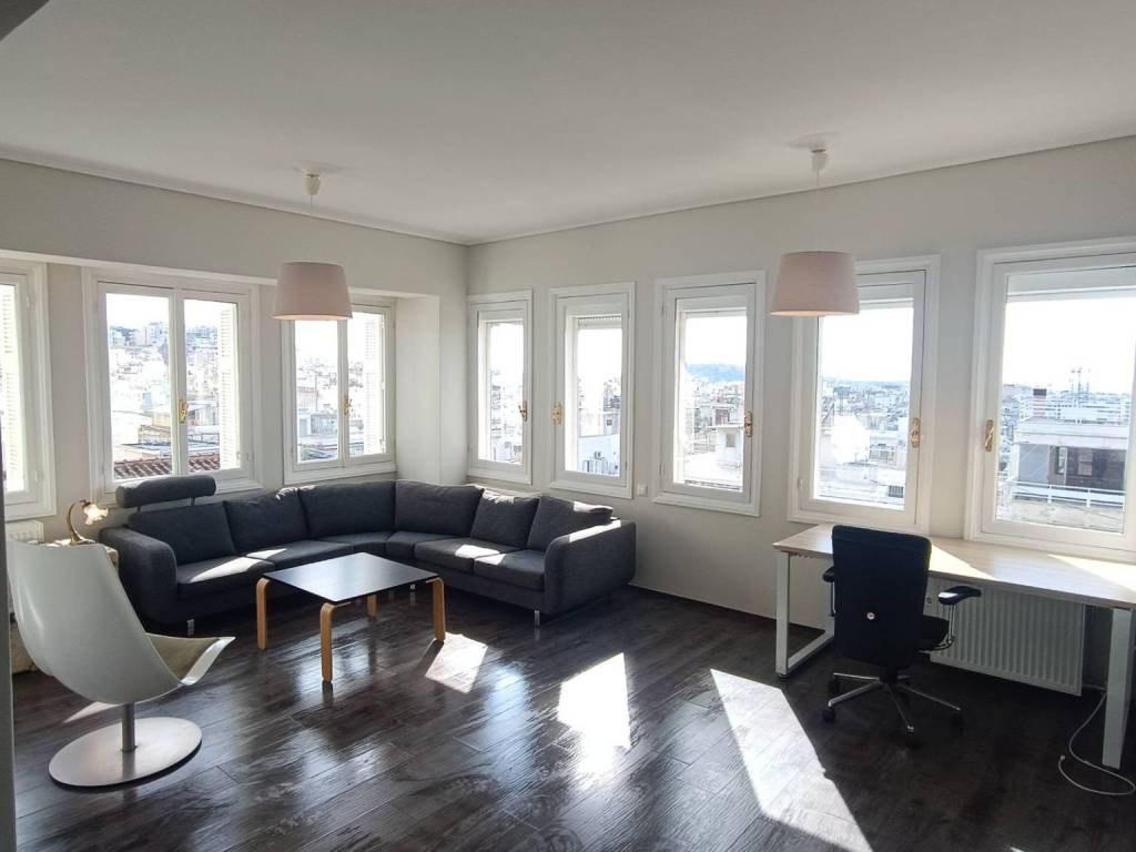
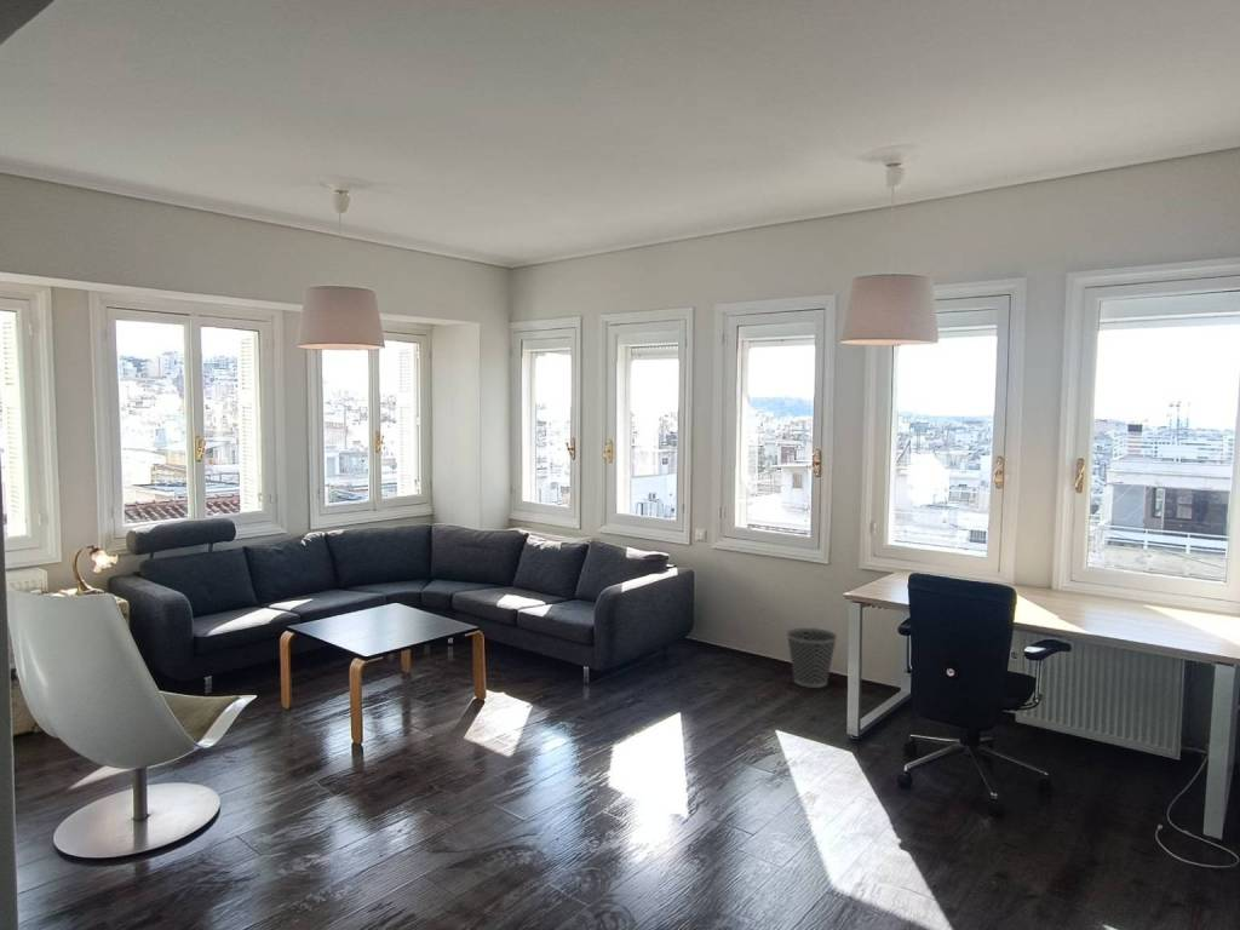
+ wastebasket (810, 658)
